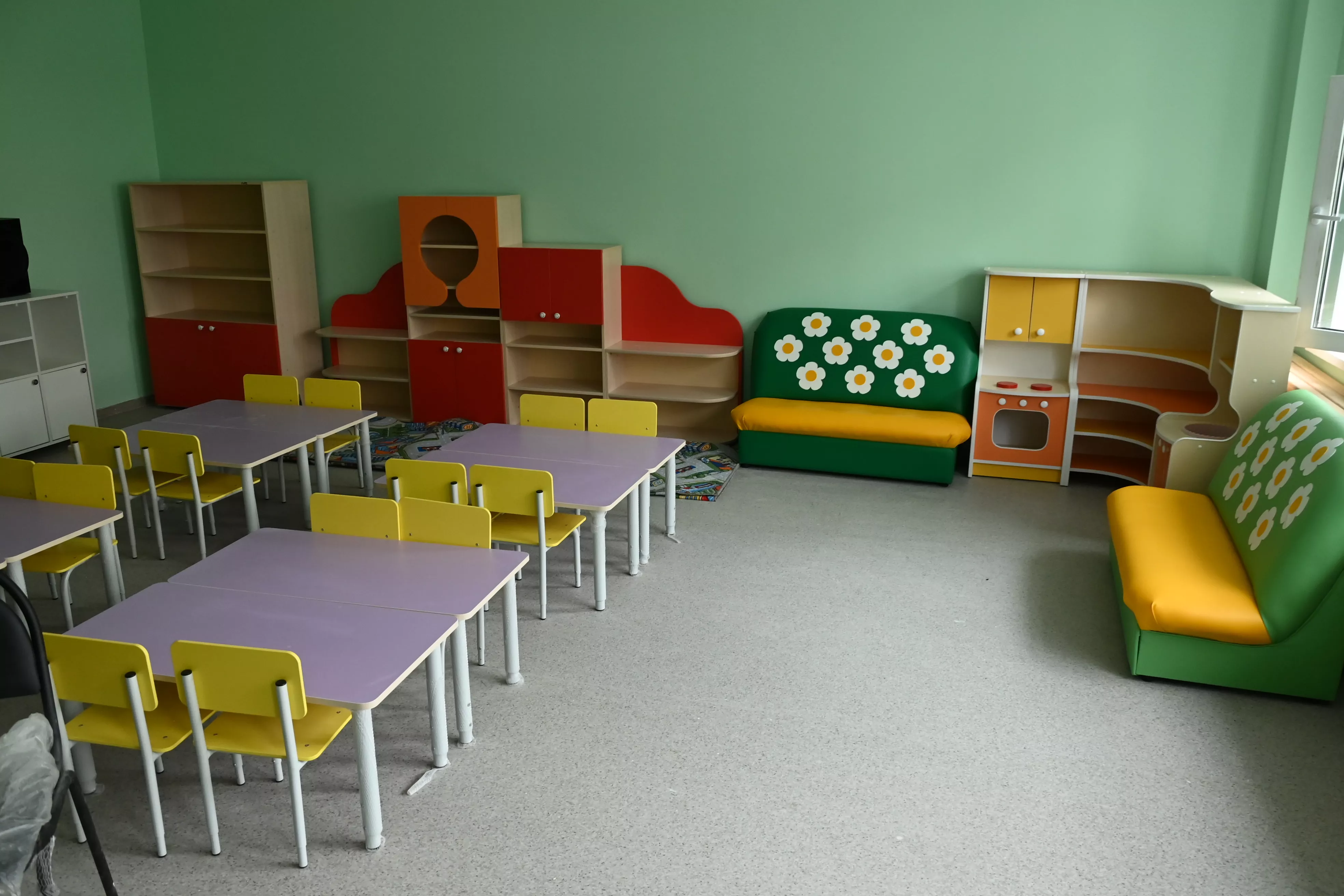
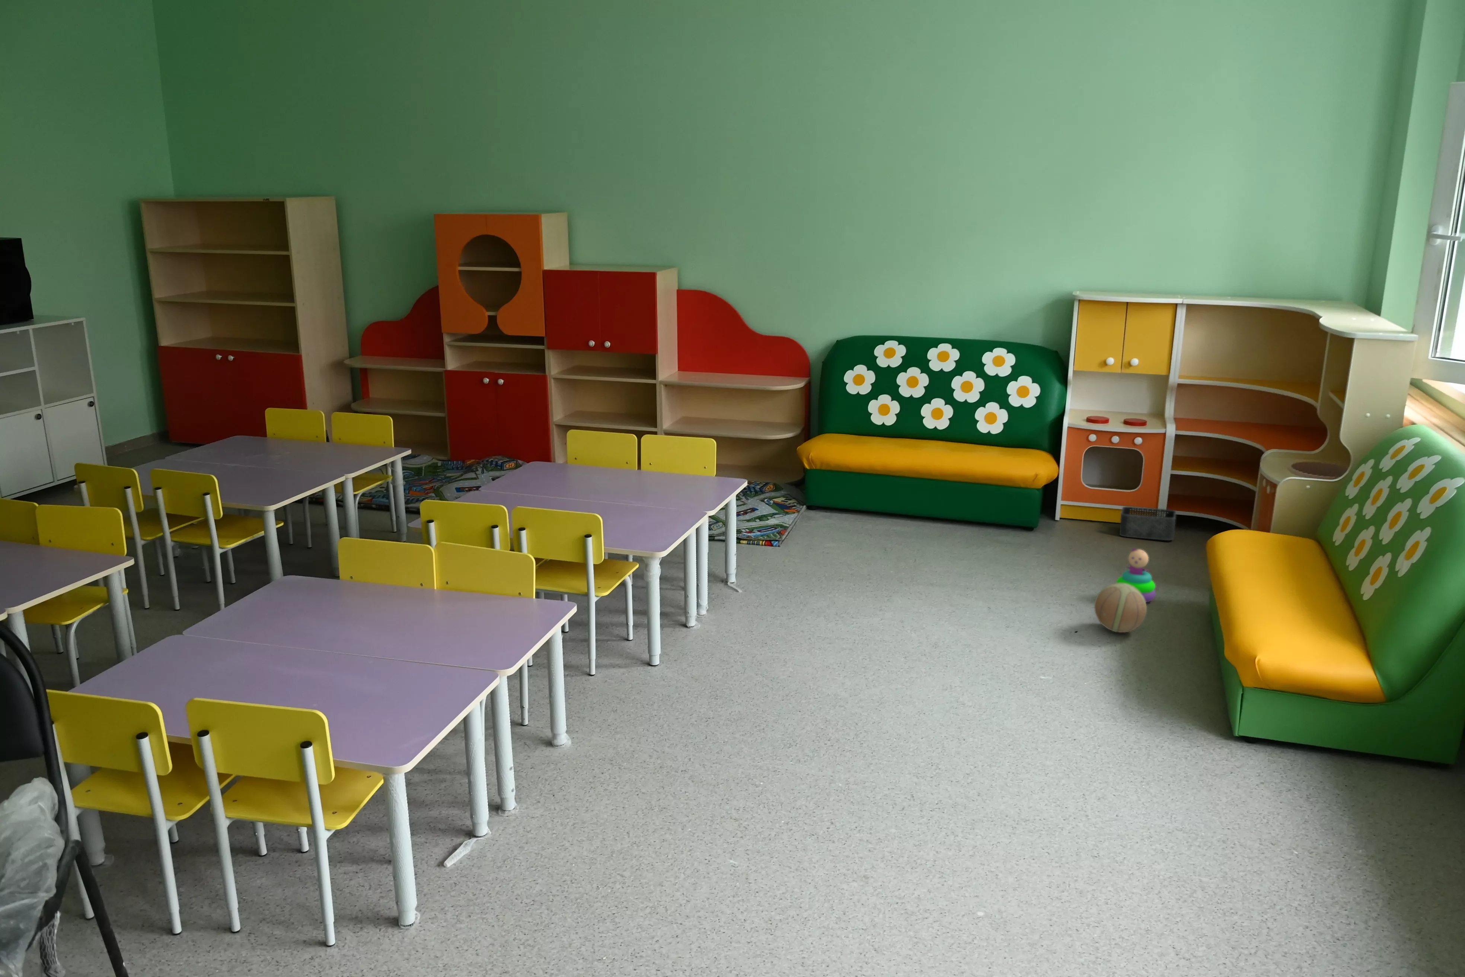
+ storage bin (1148, 523)
+ stacking toy (1136, 574)
+ ball (1119, 607)
